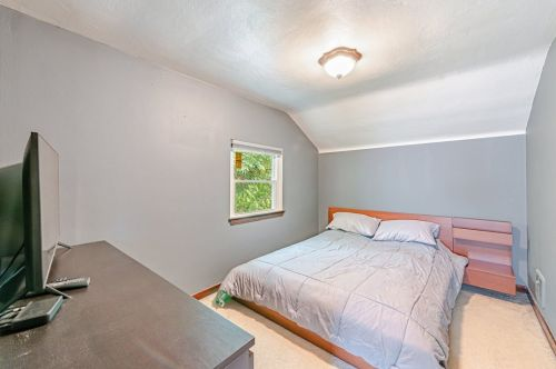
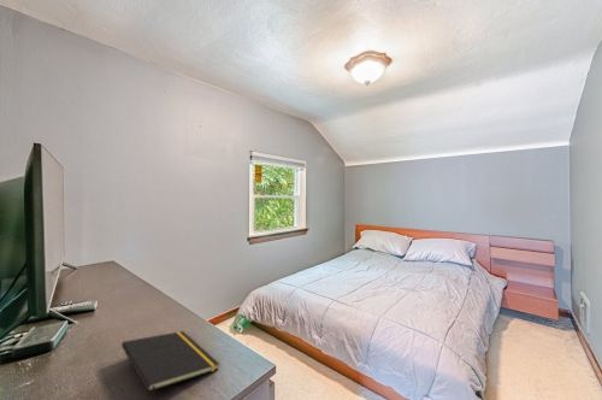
+ notepad (169, 354)
